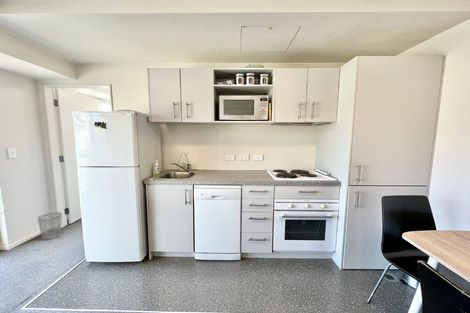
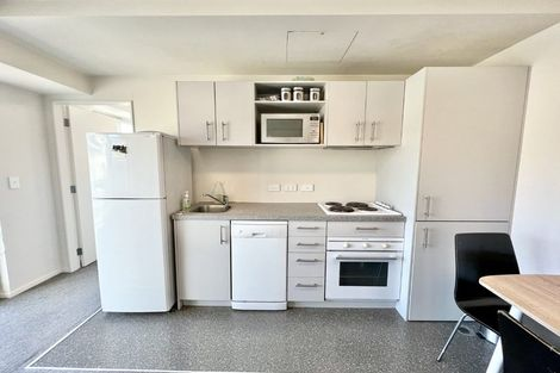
- wastebasket (50, 226)
